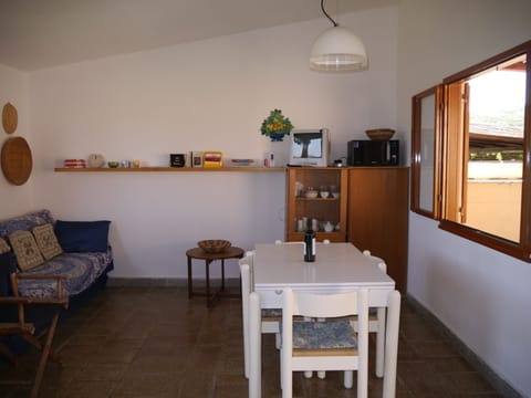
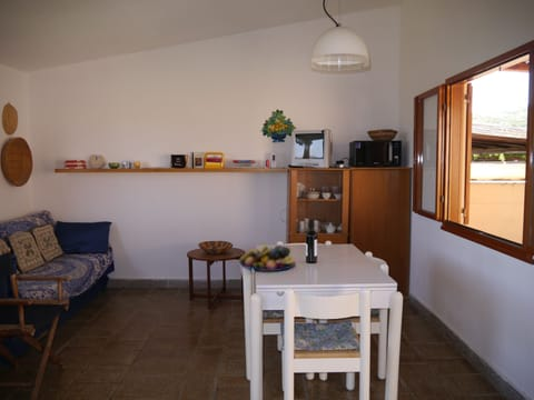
+ fruit bowl (267, 254)
